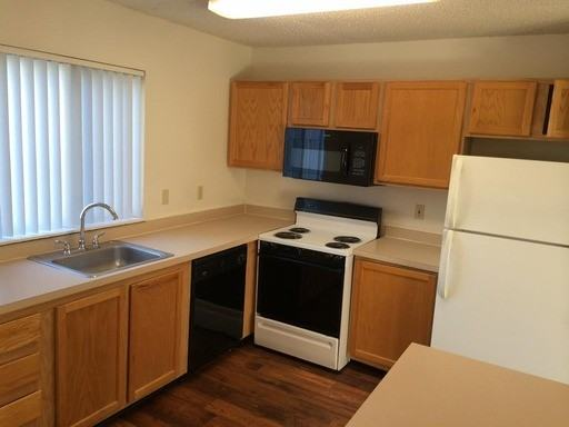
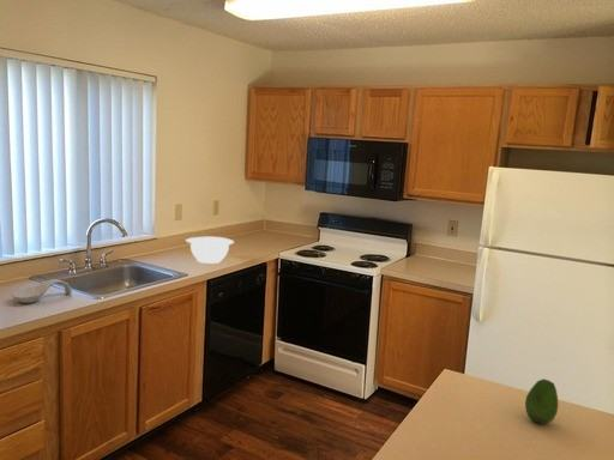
+ fruit (541, 400)
+ spoon rest (42, 290)
+ mixing bowl (209, 250)
